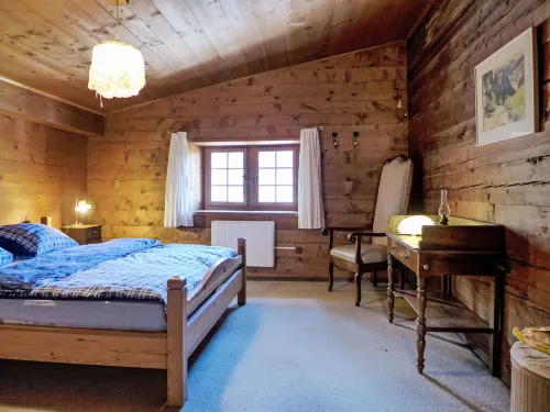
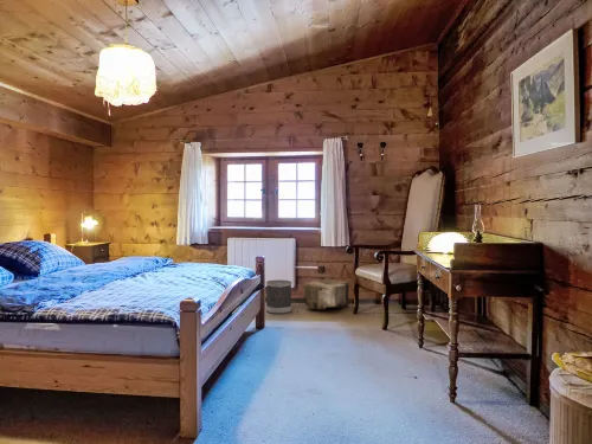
+ wastebasket (278, 296)
+ pouf (326, 295)
